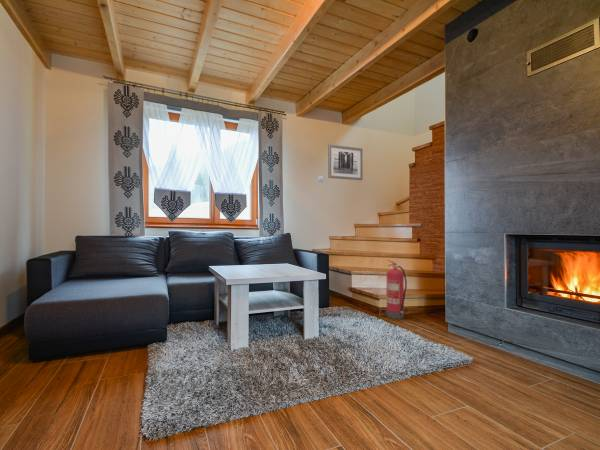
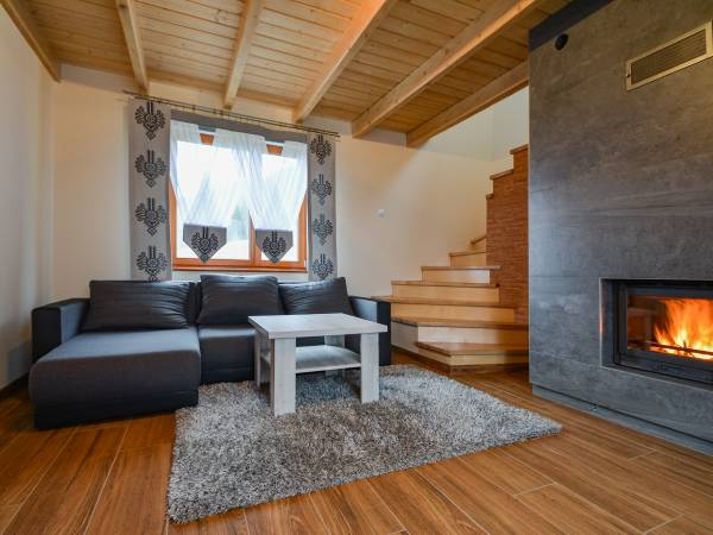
- fire extinguisher (396, 289)
- wall art (345, 162)
